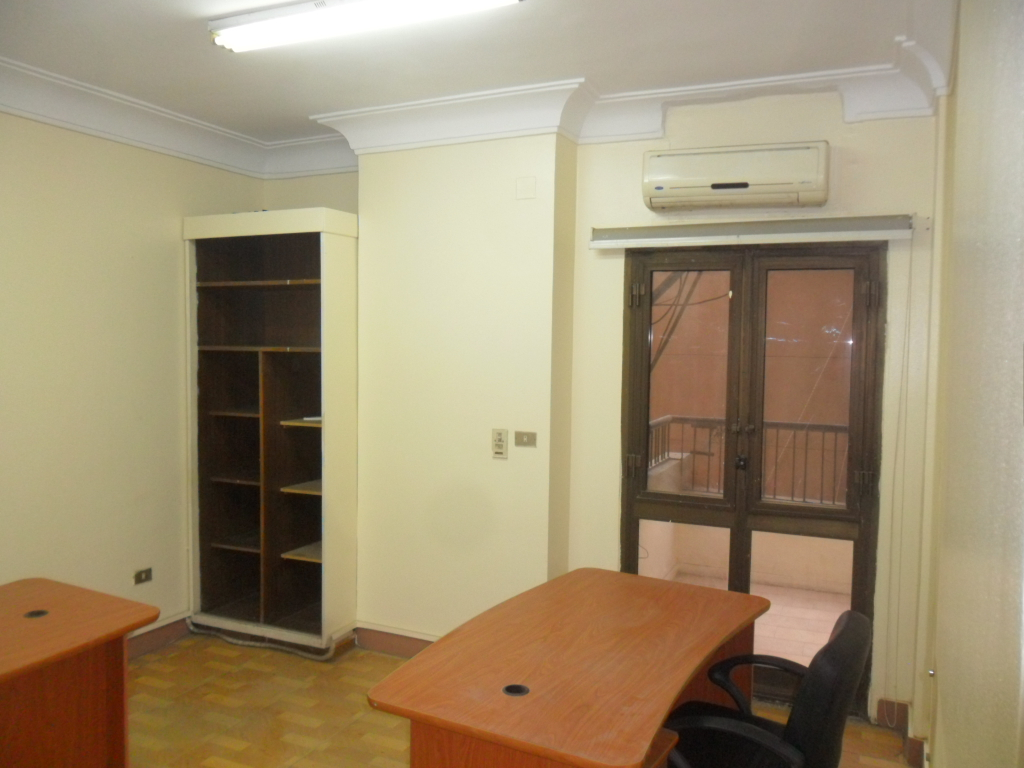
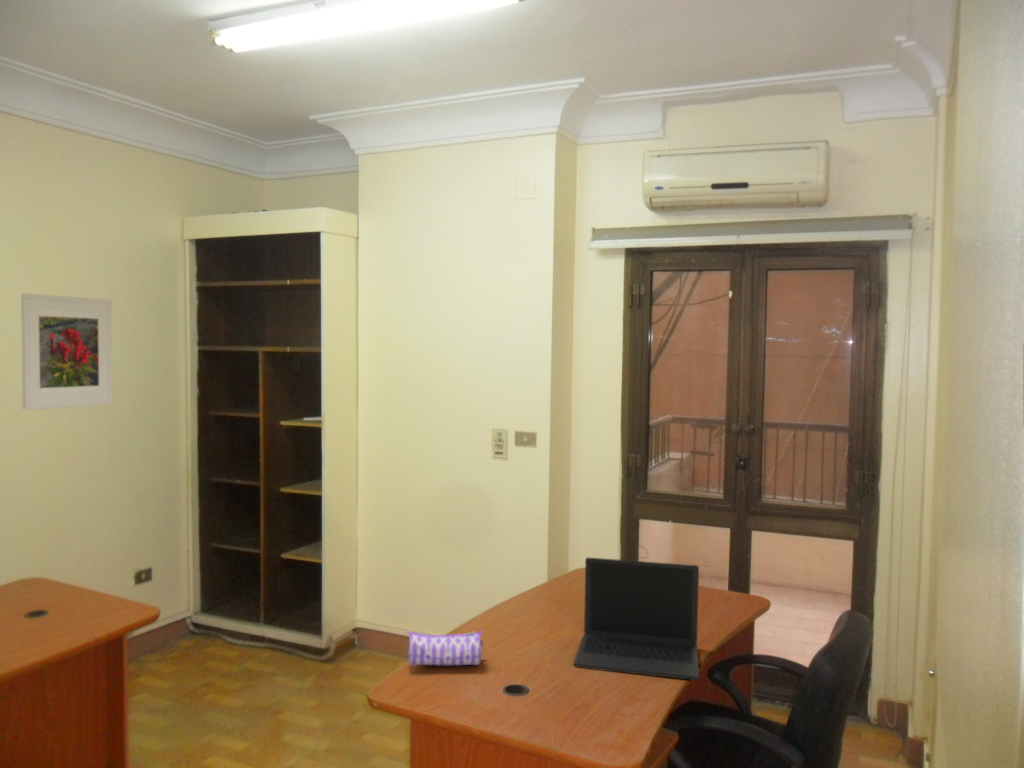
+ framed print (69, 352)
+ pencil case (445, 647)
+ laptop (638, 614)
